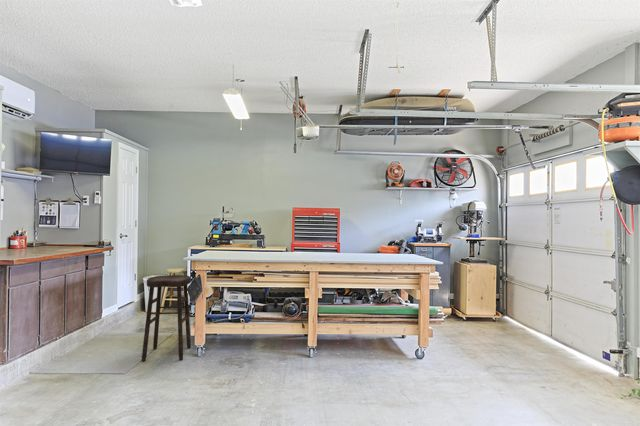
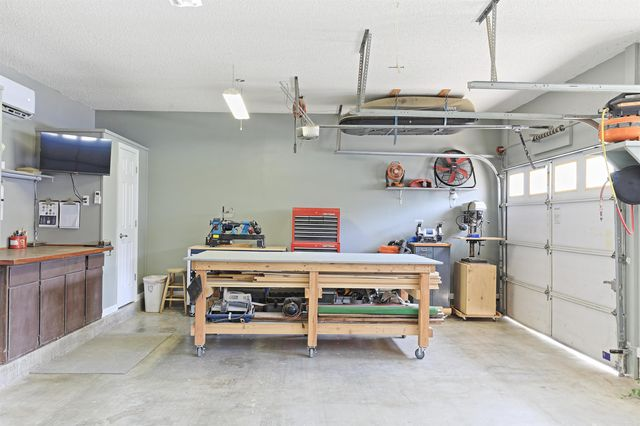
- stool (168, 313)
